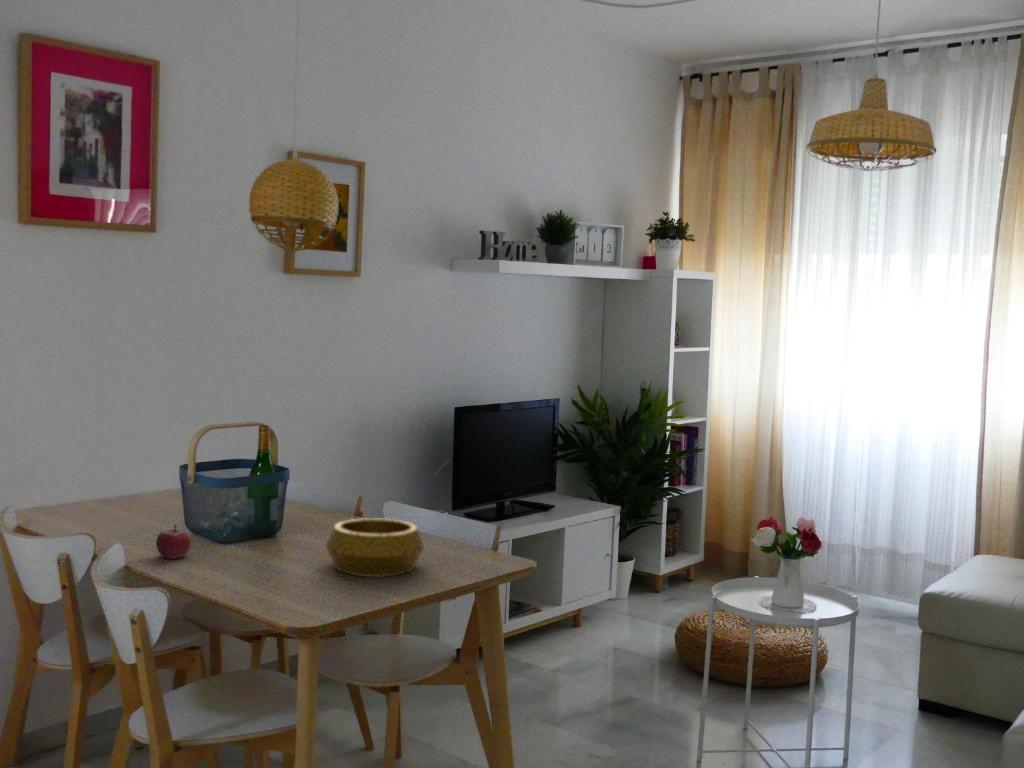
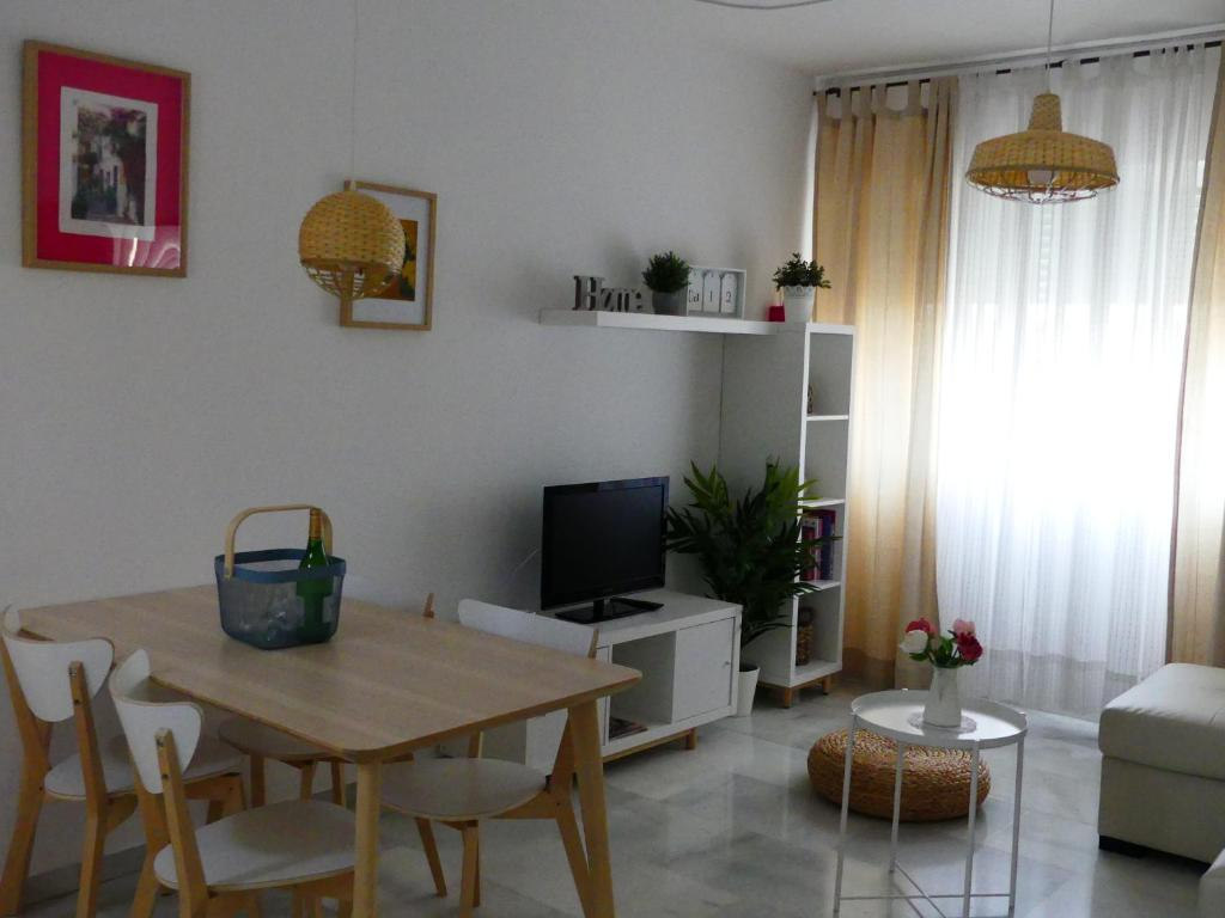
- fruit (173, 540)
- decorative bowl (375, 546)
